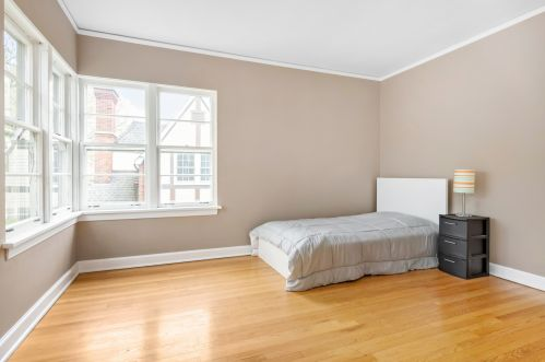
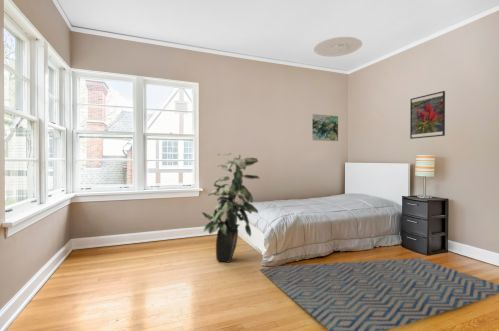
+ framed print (426, 116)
+ rug (375, 278)
+ wall art (325, 128)
+ ceiling light (337, 44)
+ indoor plant (230, 205)
